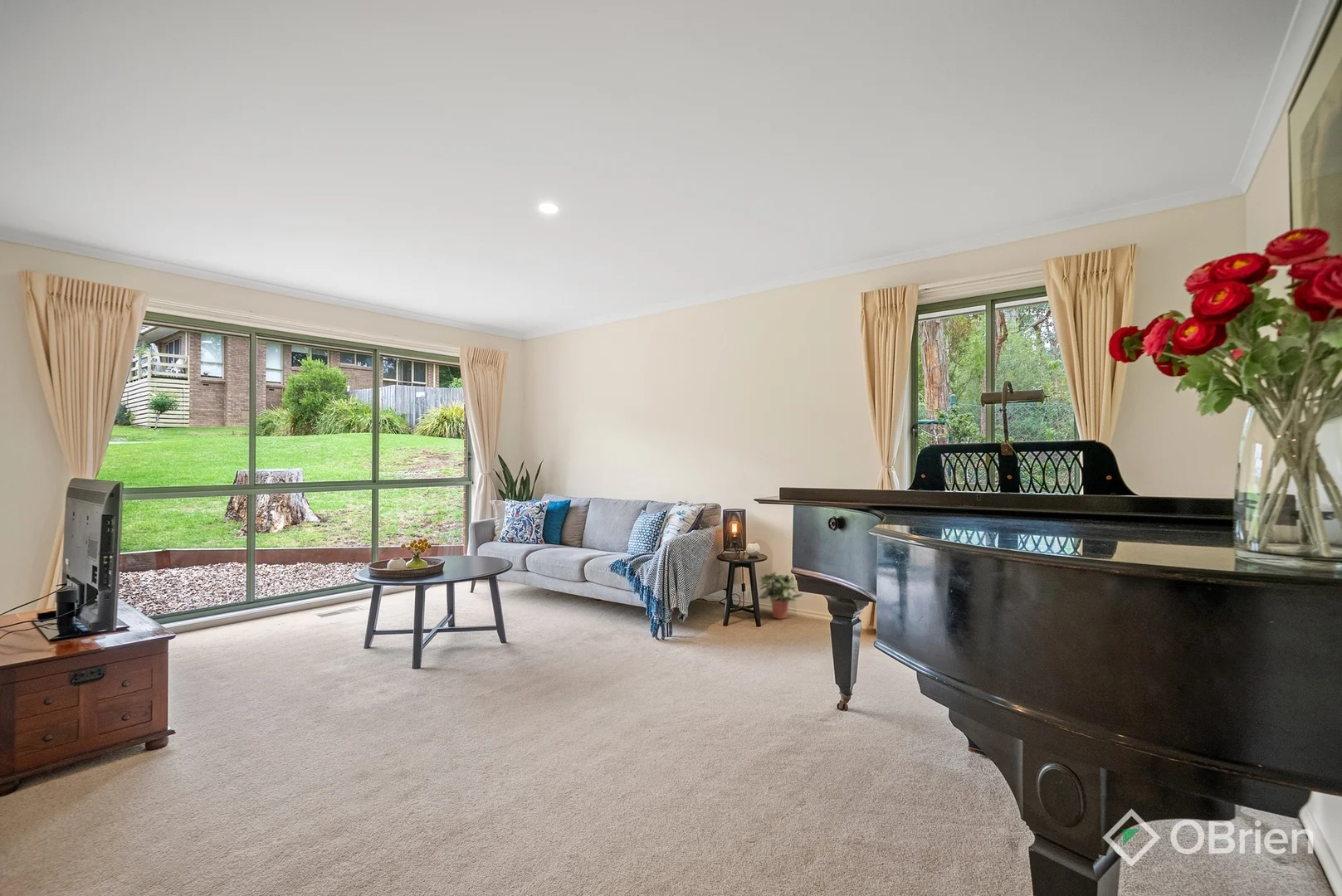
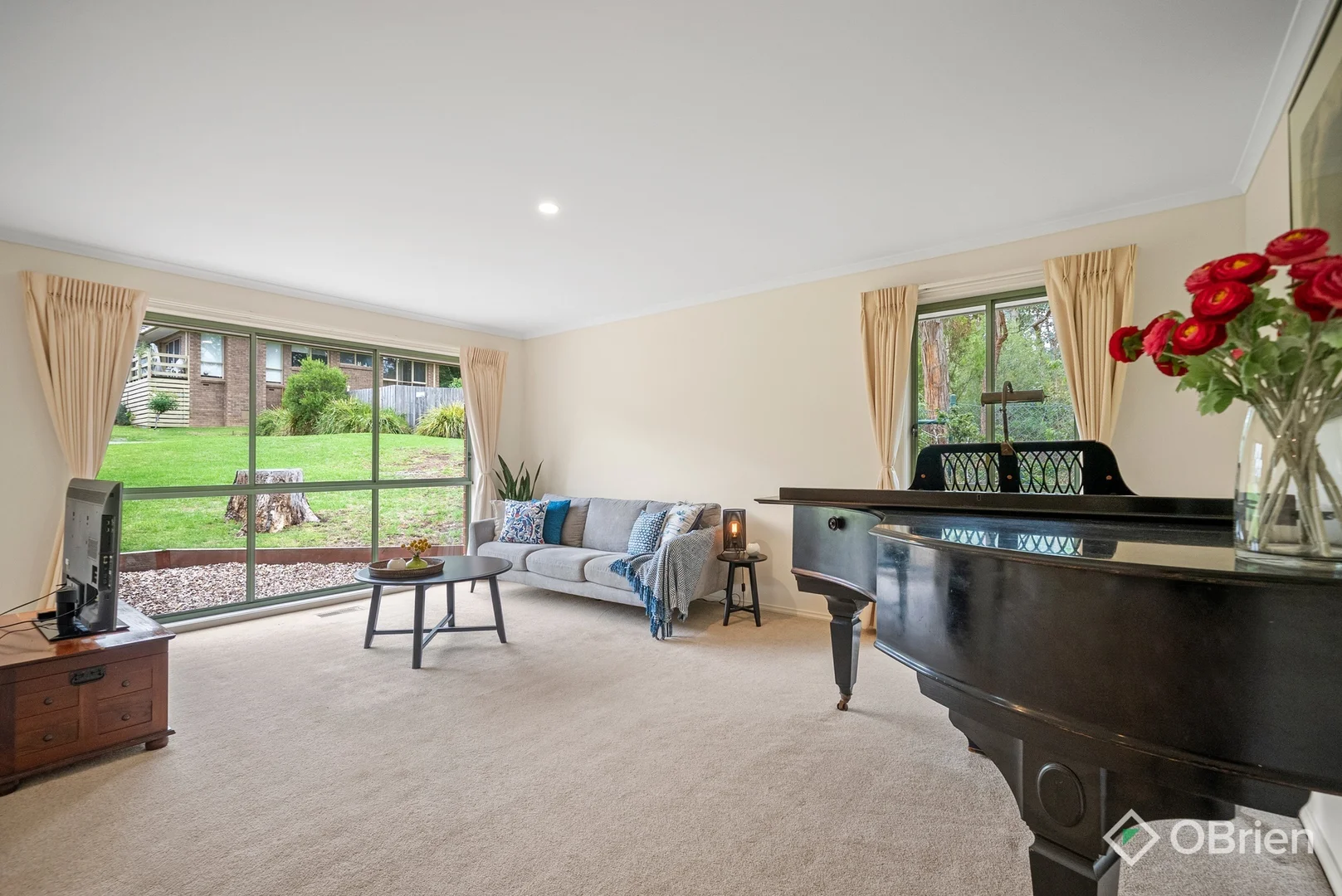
- potted plant (780, 594)
